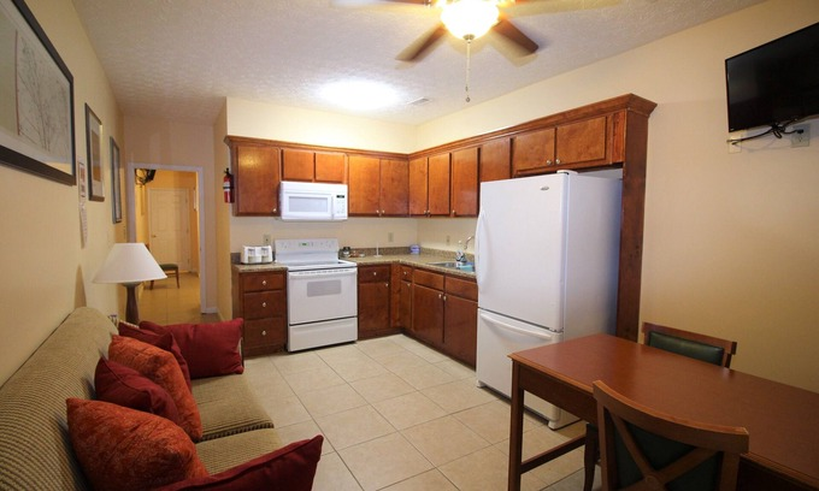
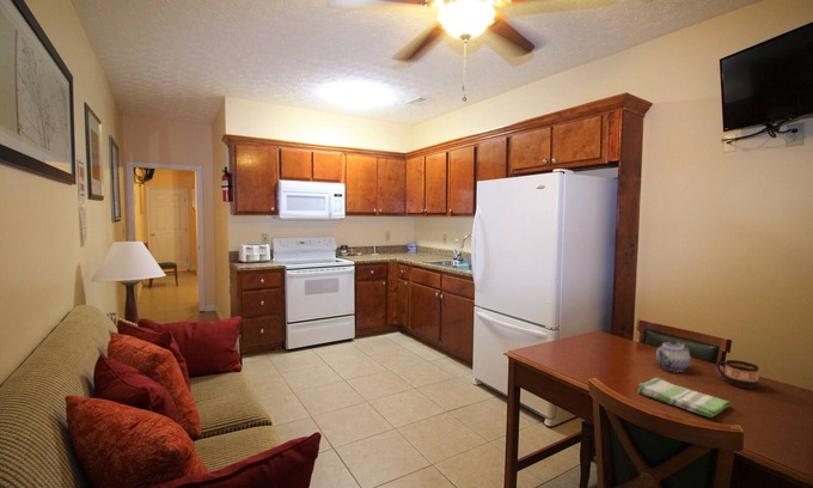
+ cup (739, 373)
+ teapot (673, 354)
+ dish towel (681, 394)
